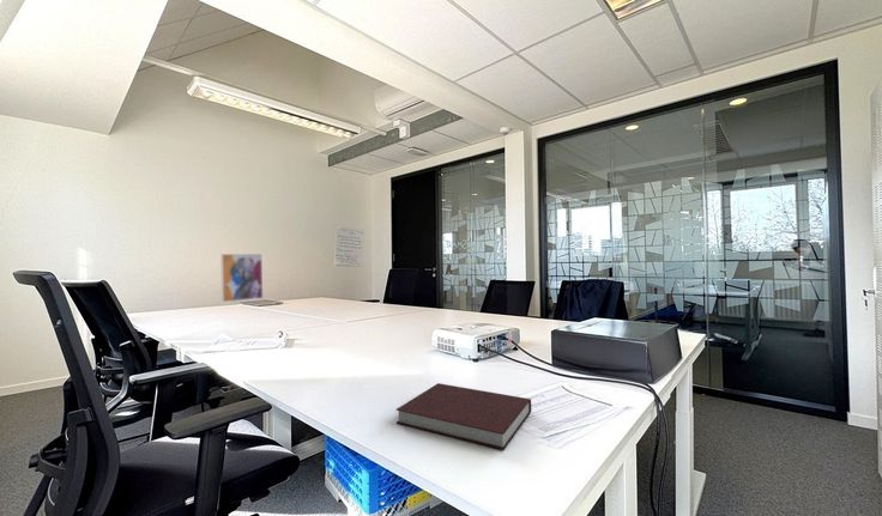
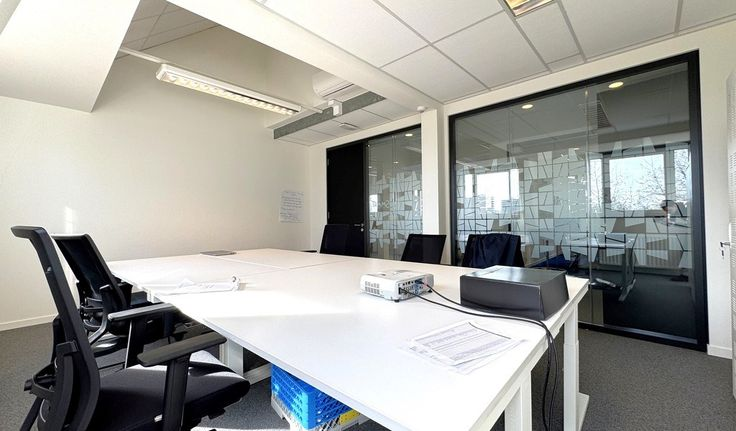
- notebook (465, 411)
- wall art (242, 277)
